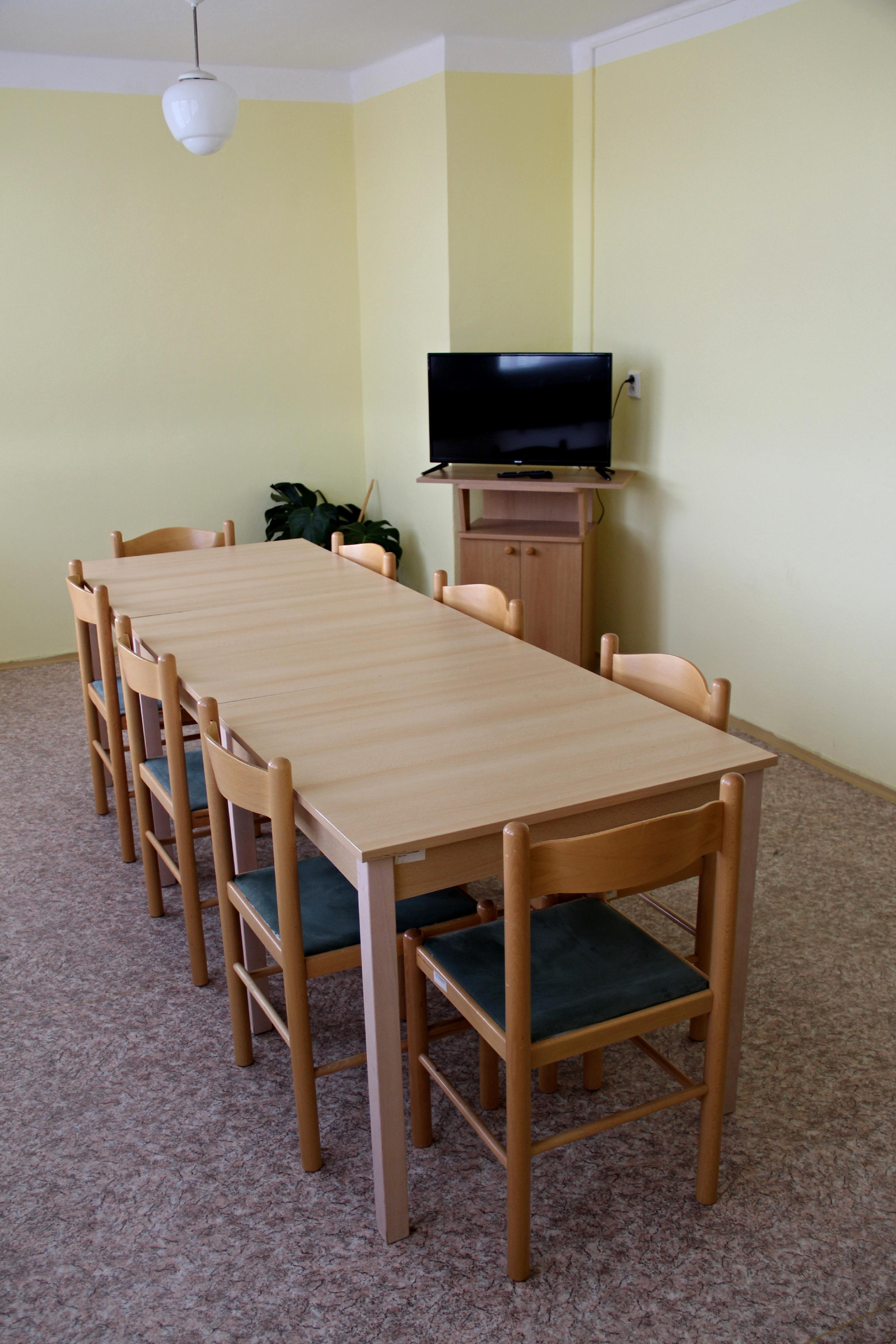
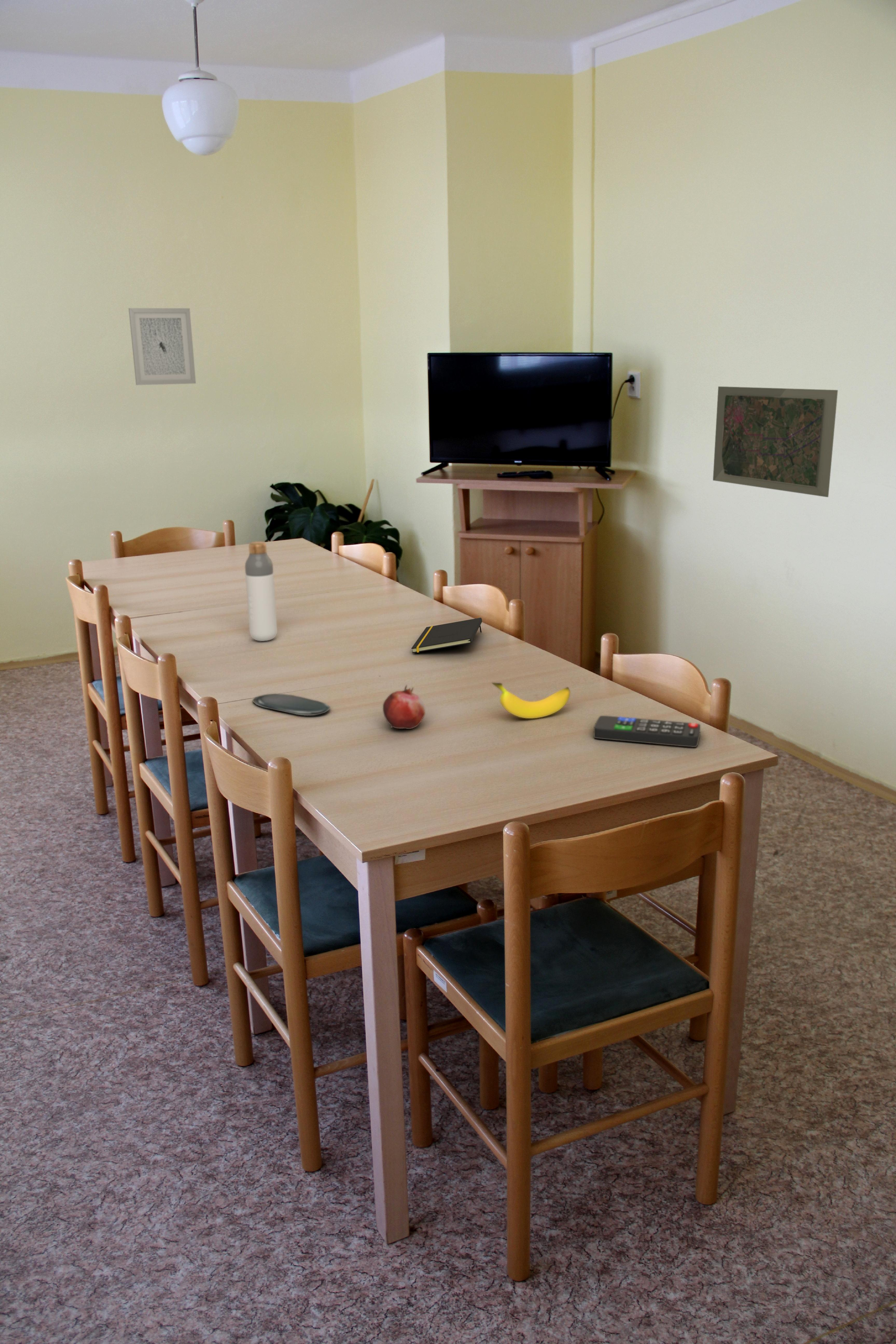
+ wall art (163, 346)
+ bottle (260, 591)
+ remote control (647, 730)
+ oval tray (291, 704)
+ fruit (404, 705)
+ notepad (448, 635)
+ banana (531, 702)
+ road map (769, 439)
